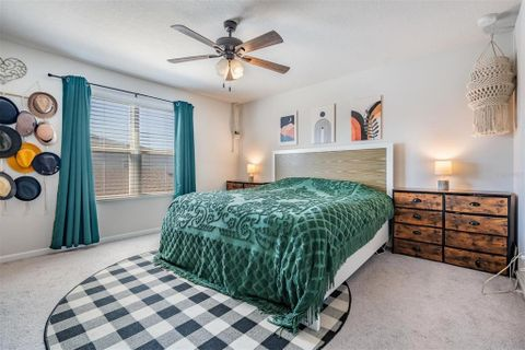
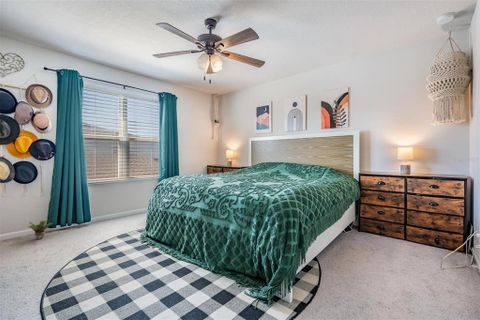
+ potted plant (39, 229)
